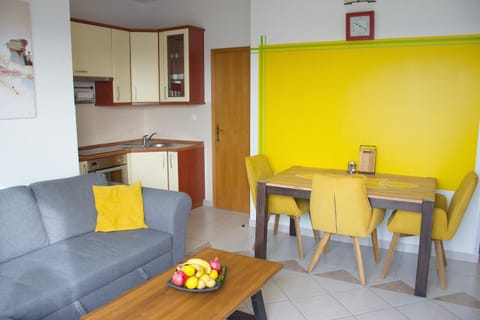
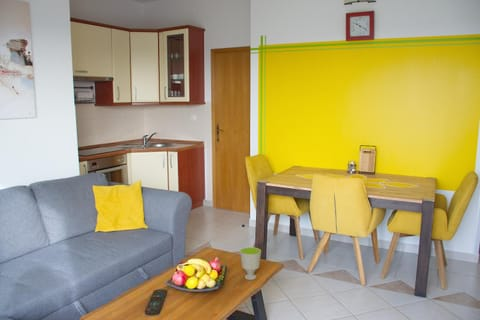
+ remote control (156, 301)
+ cup (250, 264)
